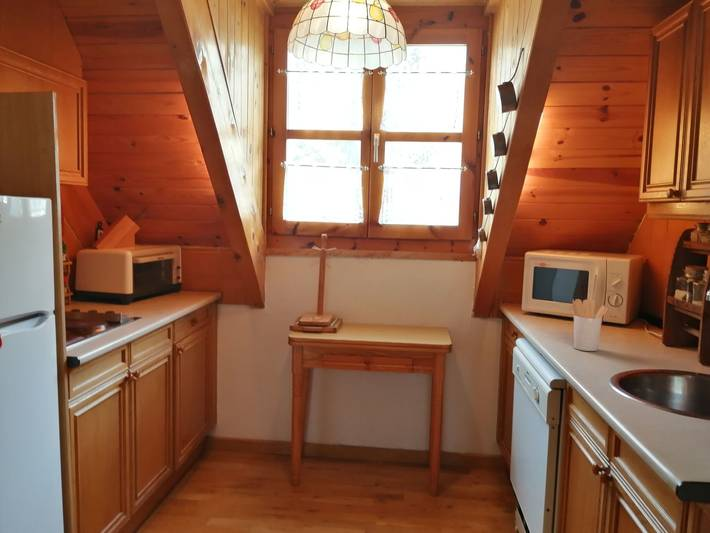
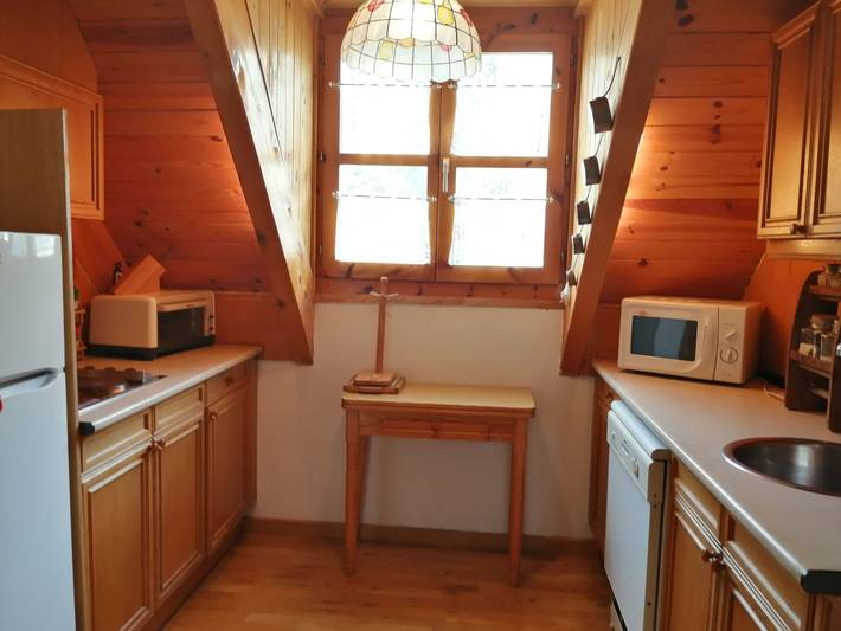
- utensil holder (586, 323)
